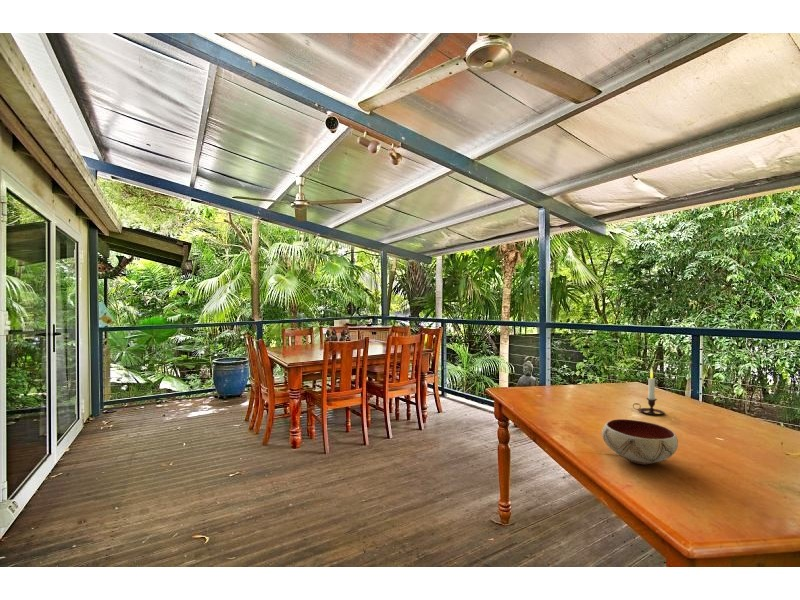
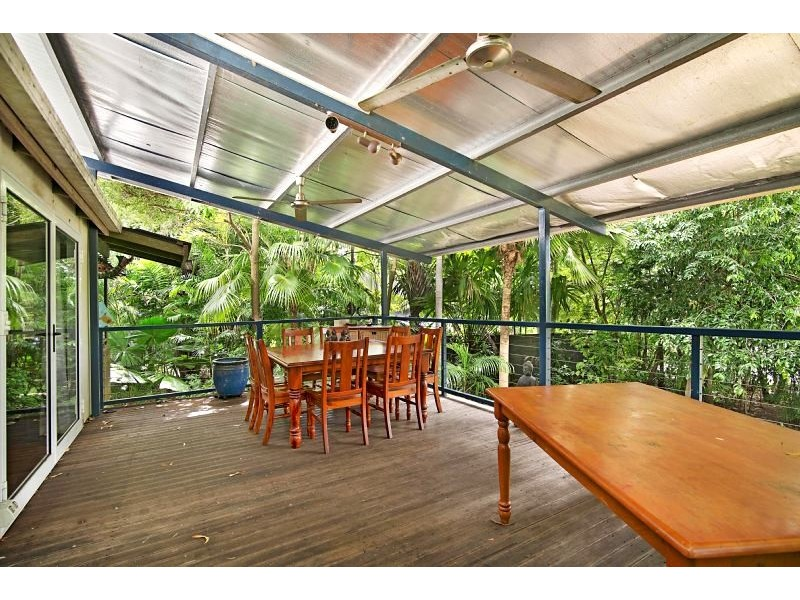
- candle (648, 389)
- bowl (638, 444)
